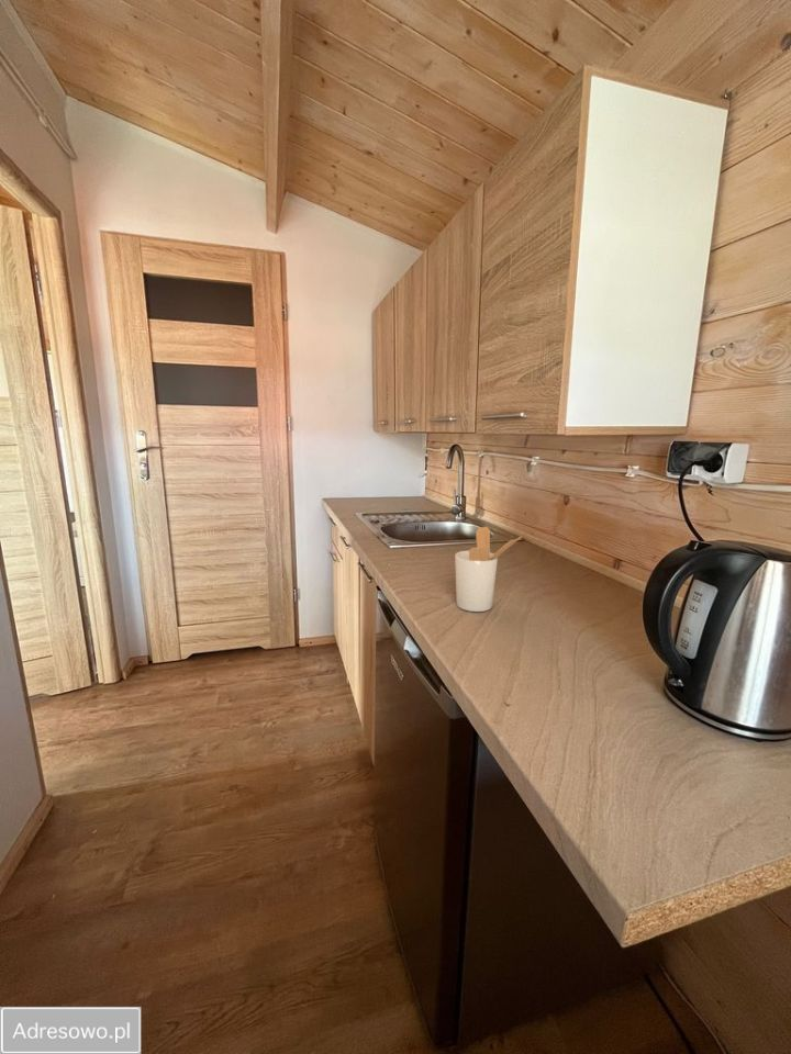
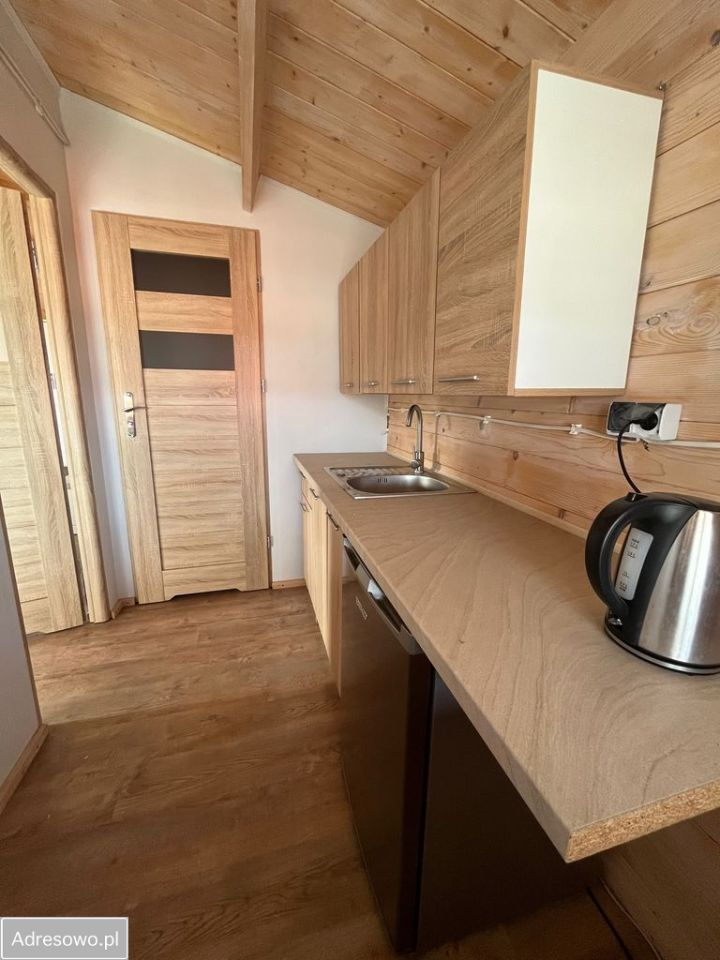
- utensil holder (487, 569)
